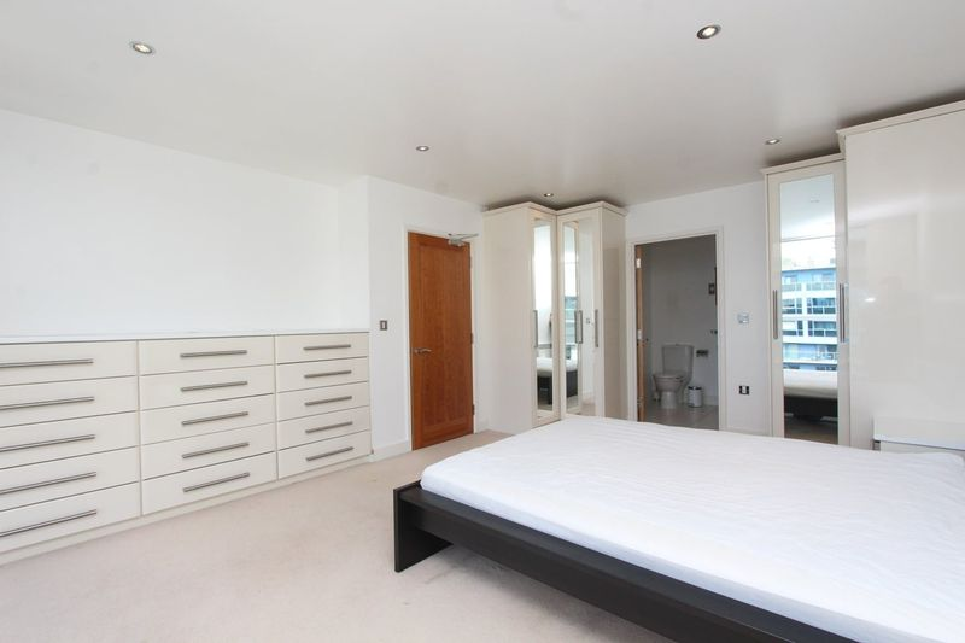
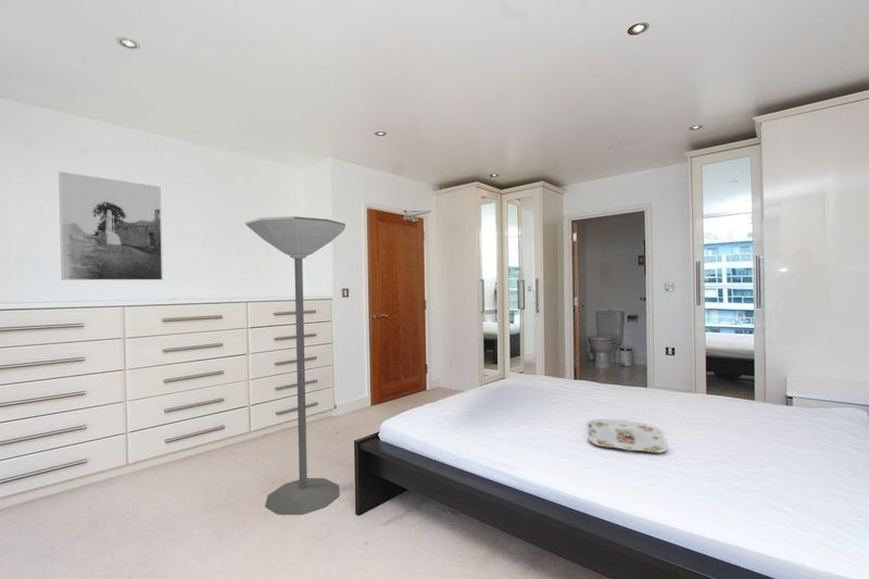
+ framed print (114, 229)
+ floor lamp (300, 360)
+ serving tray (625, 435)
